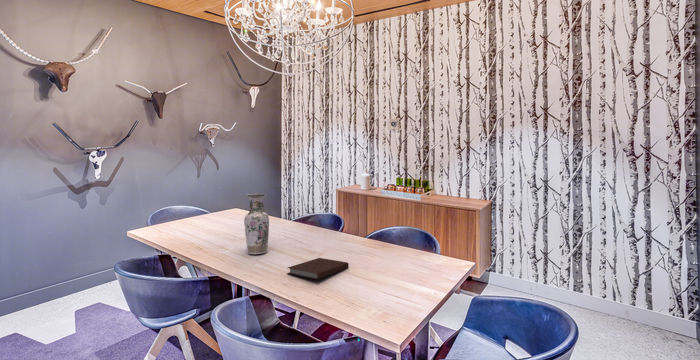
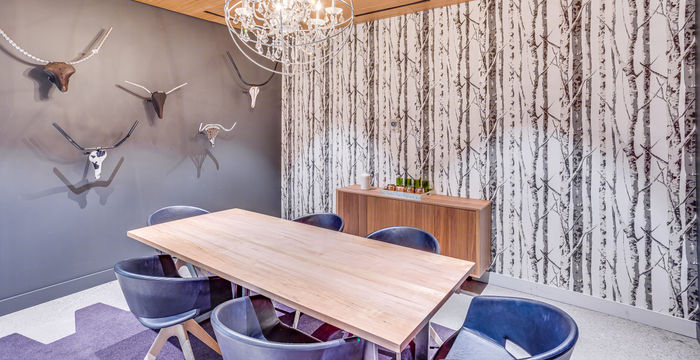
- vase (256, 223)
- notebook (318, 267)
